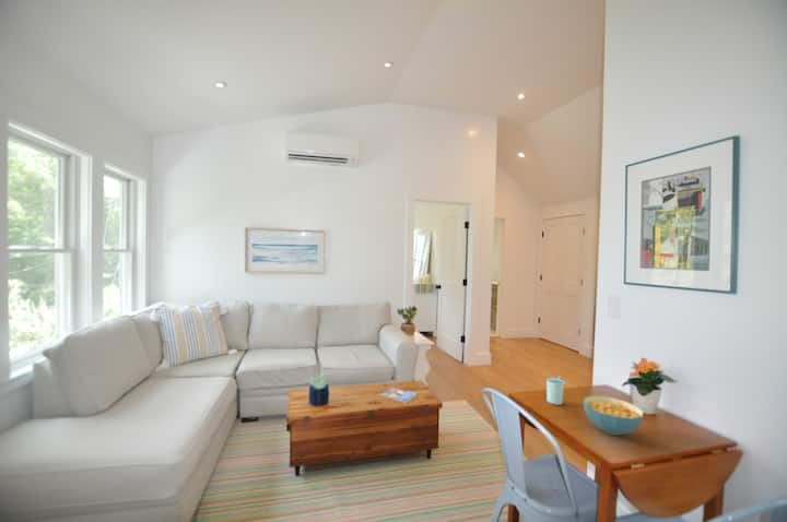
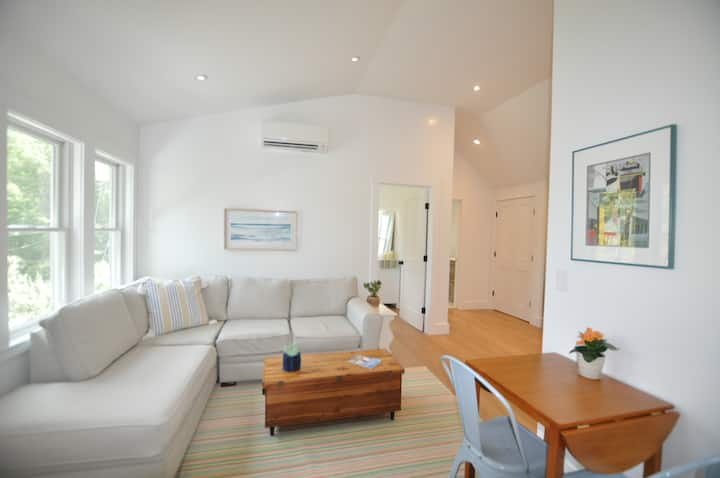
- cup (554, 389)
- cereal bowl (611, 418)
